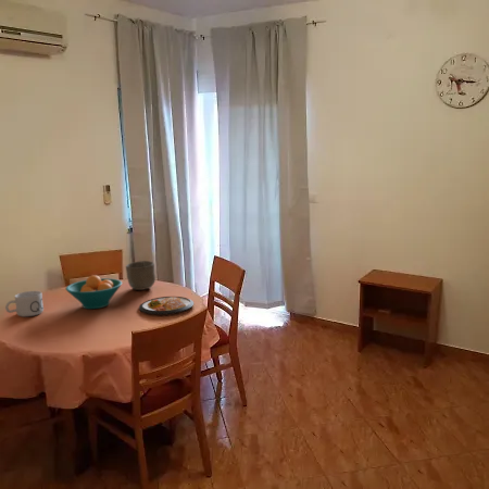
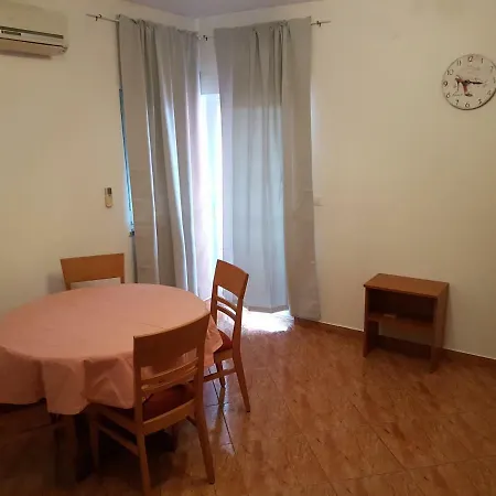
- bowl (140, 275)
- fruit bowl (95, 290)
- mug (24, 304)
- dish (166, 303)
